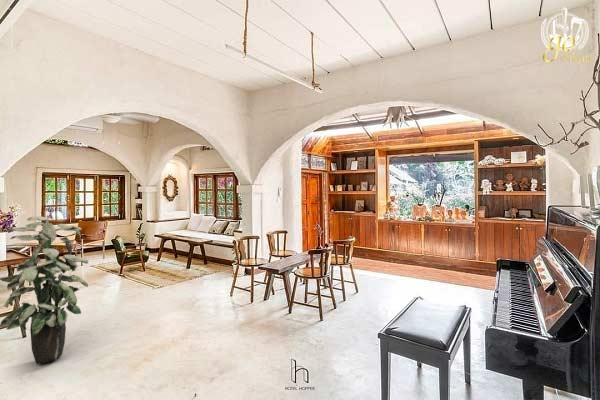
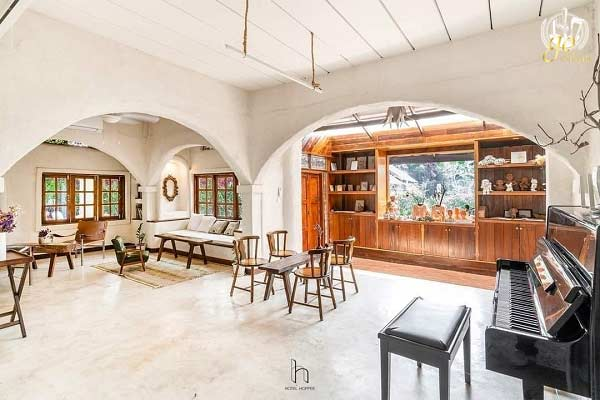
- indoor plant (44, 287)
